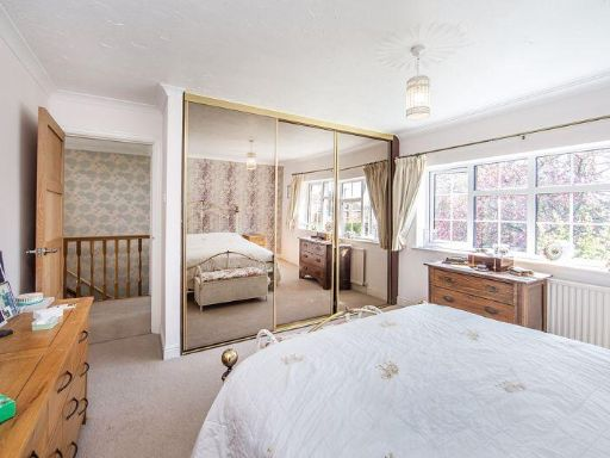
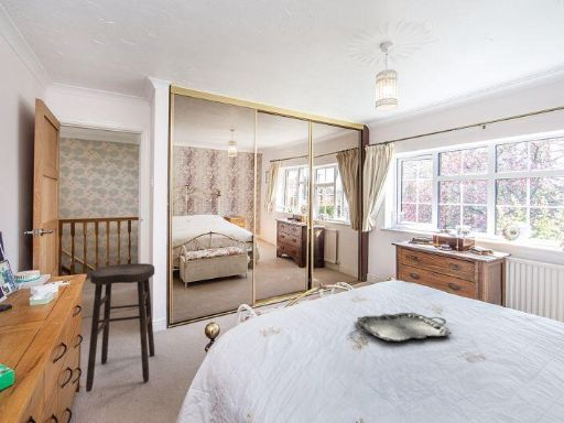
+ stool (123, 319)
+ serving tray (401, 325)
